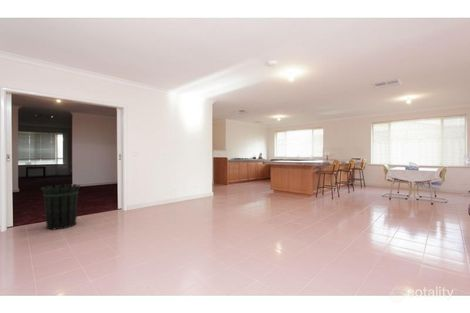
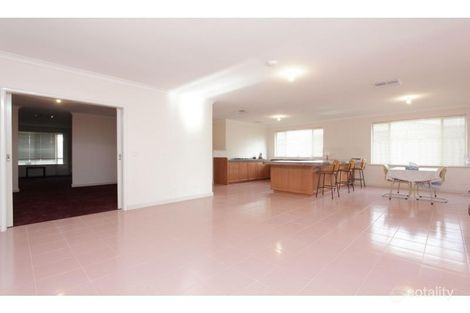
- waste bin (61, 205)
